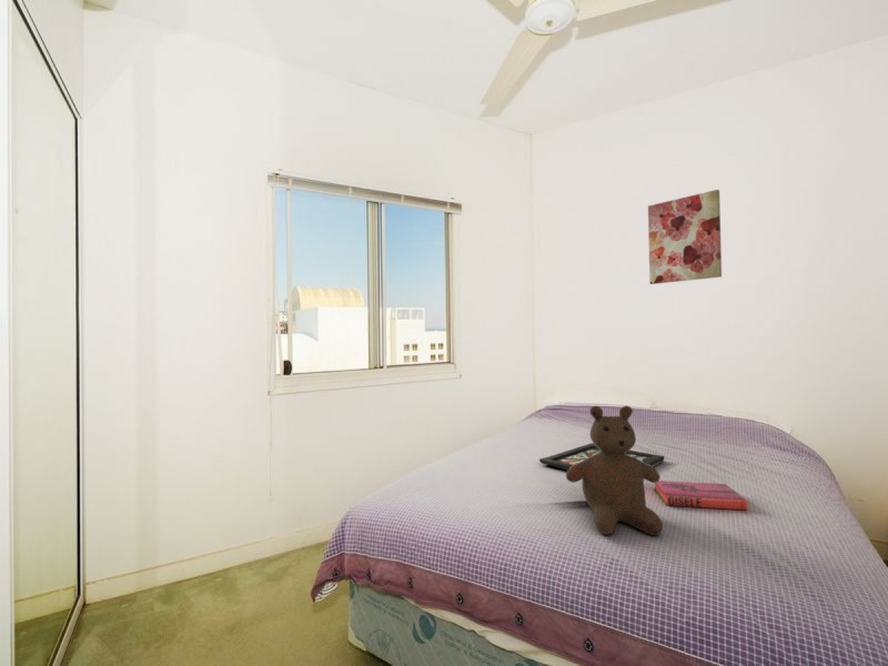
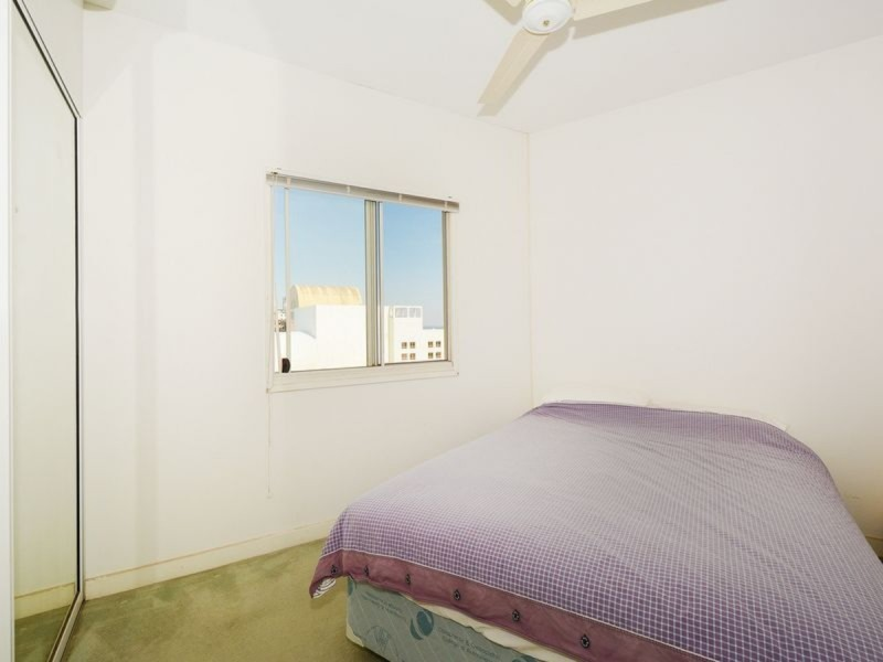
- hardback book (697, 494)
- teddy bear (617, 465)
- decorative tray (598, 452)
- wall art (683, 239)
